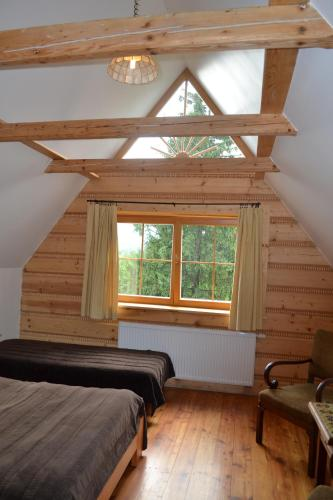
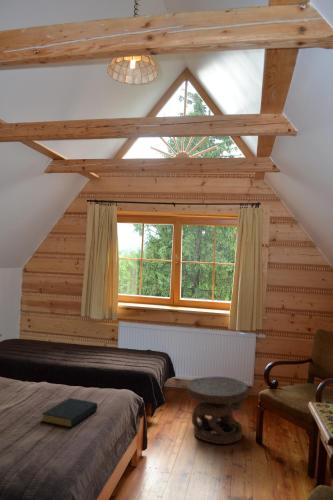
+ hardback book (70, 411)
+ carved stool (218, 408)
